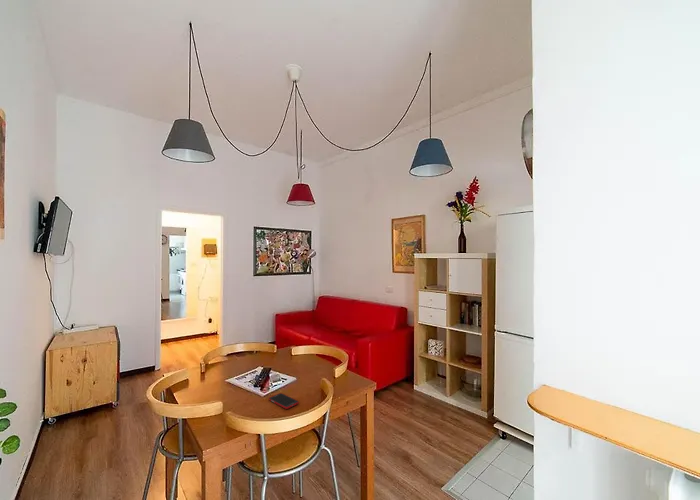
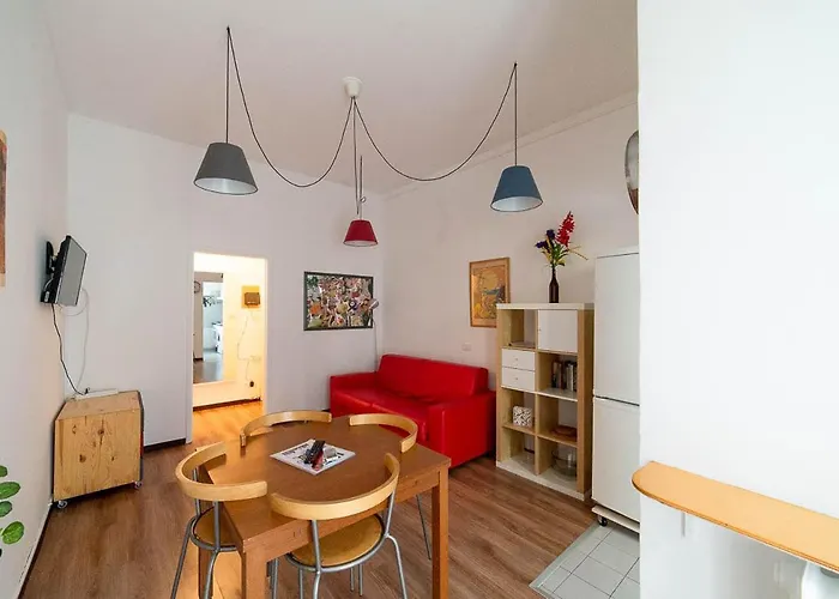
- cell phone (283, 400)
